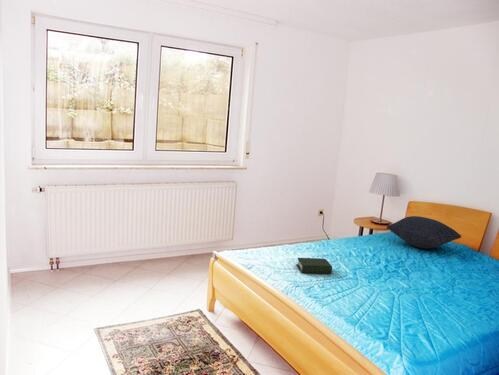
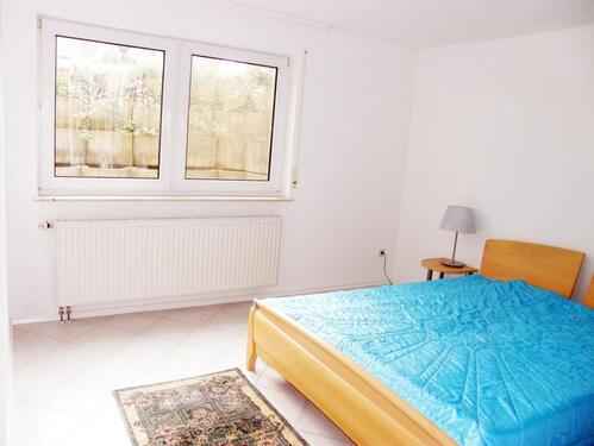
- pillow (423, 231)
- book (313, 265)
